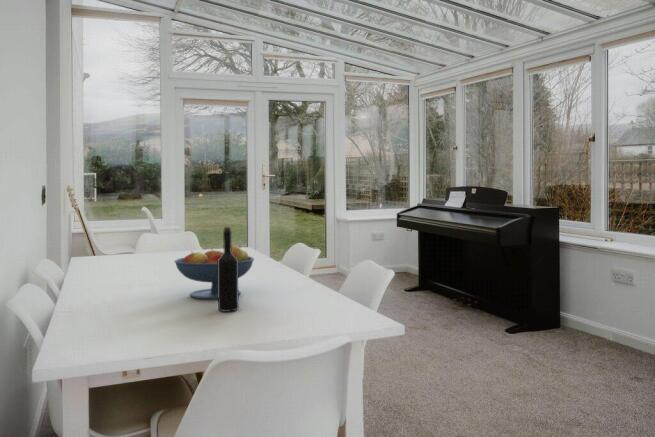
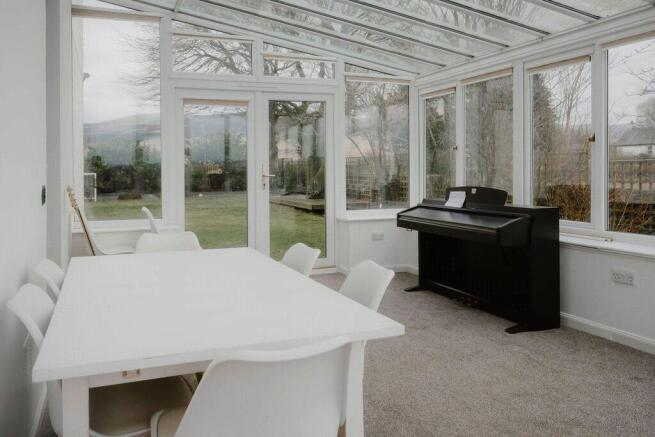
- fruit bowl (215, 270)
- wine bottle (227, 268)
